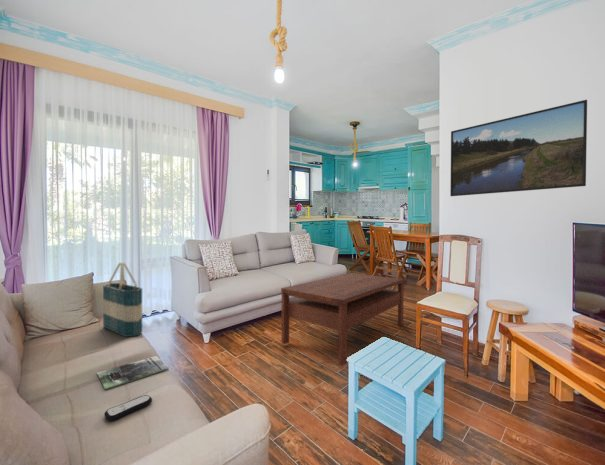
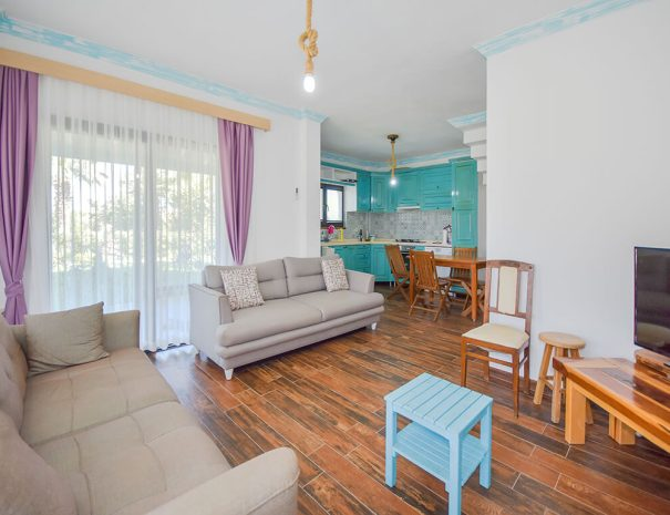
- remote control (129, 406)
- magazine (133, 370)
- coffee table (347, 308)
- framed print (509, 154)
- tote bag (122, 296)
